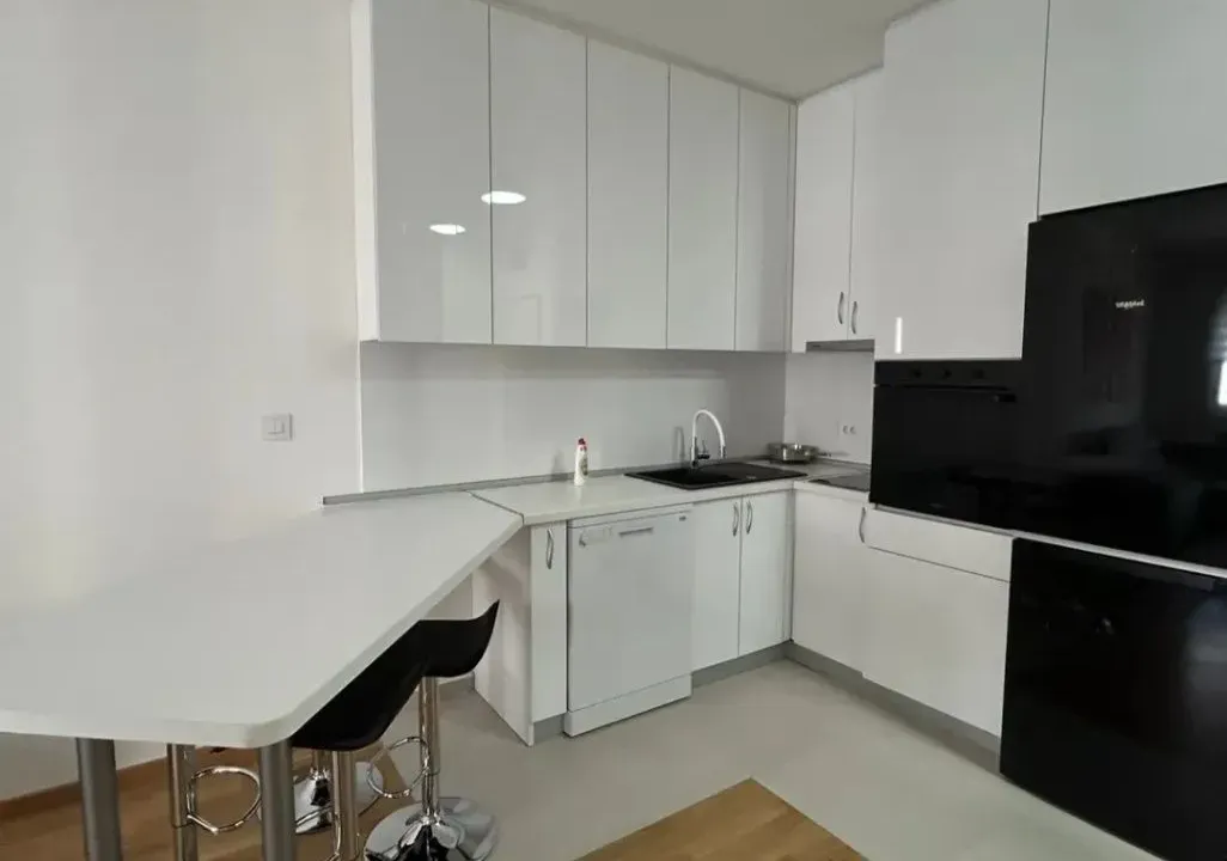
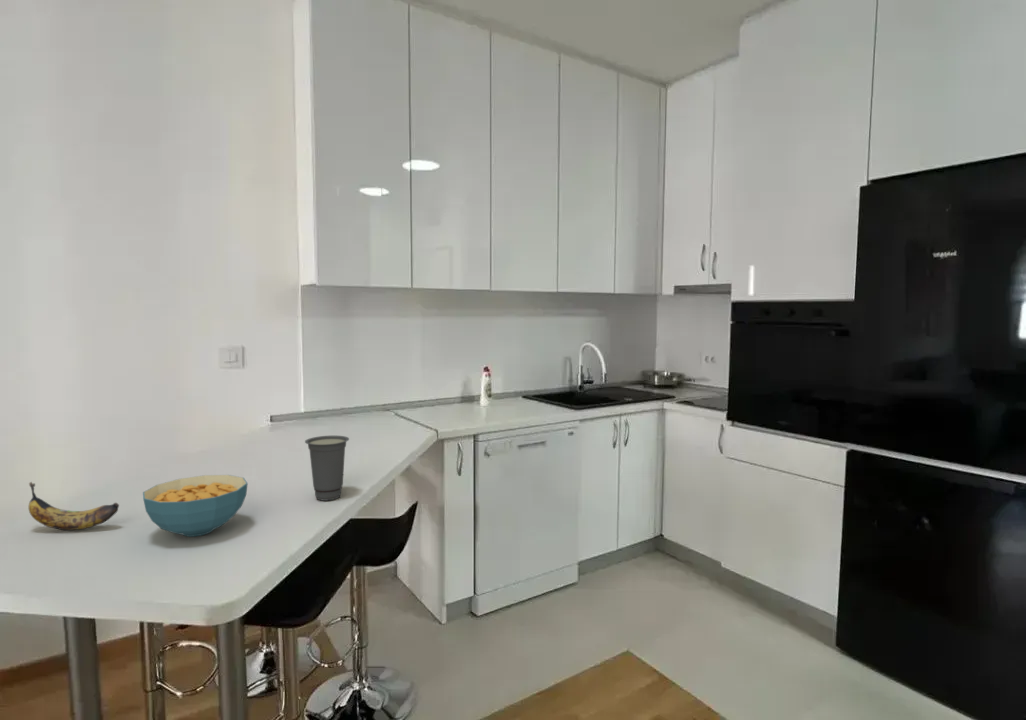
+ banana (73, 511)
+ cup (327, 468)
+ cereal bowl (197, 509)
